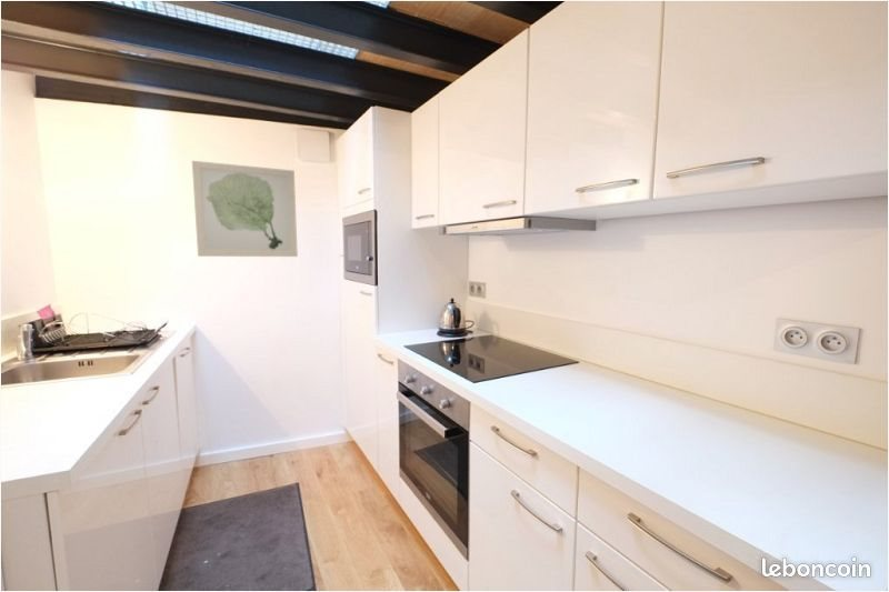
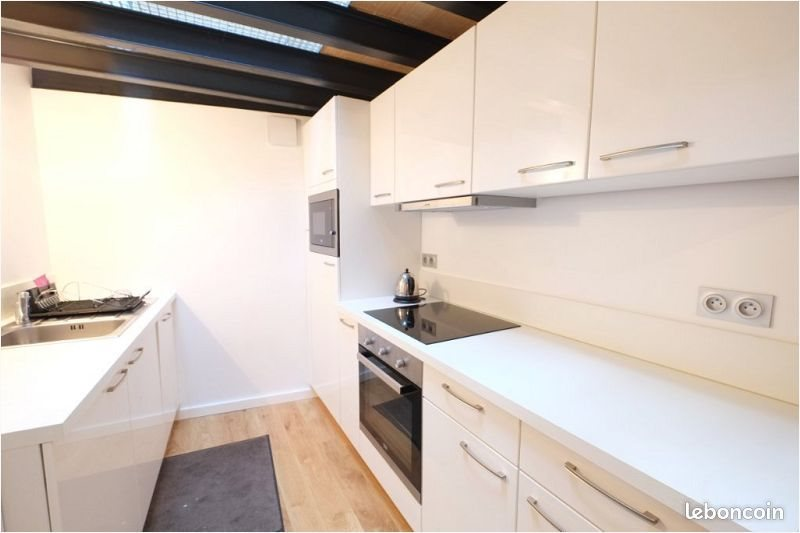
- wall art (248, 211)
